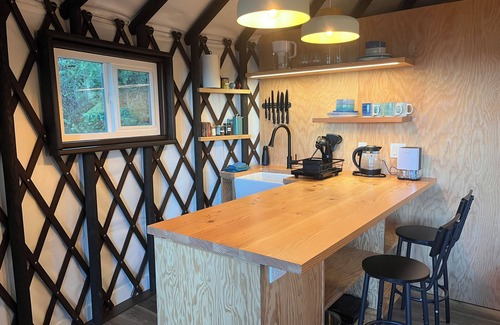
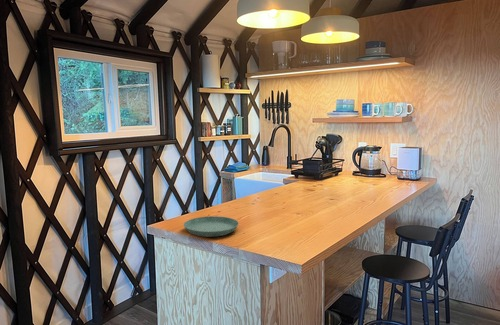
+ saucer (211, 226)
